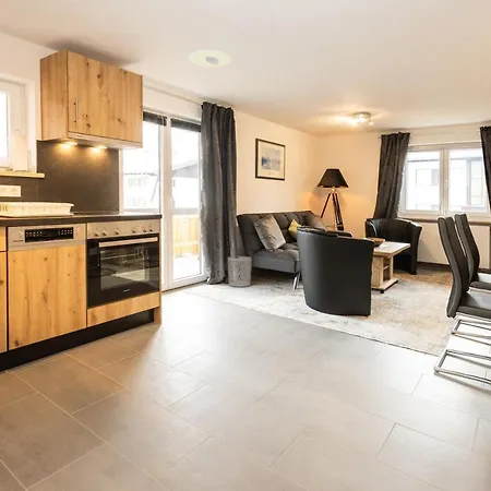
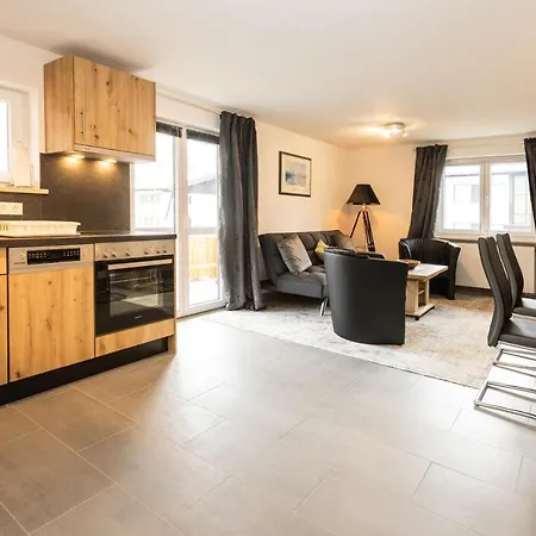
- recessed light (209, 57)
- waste bin (239, 271)
